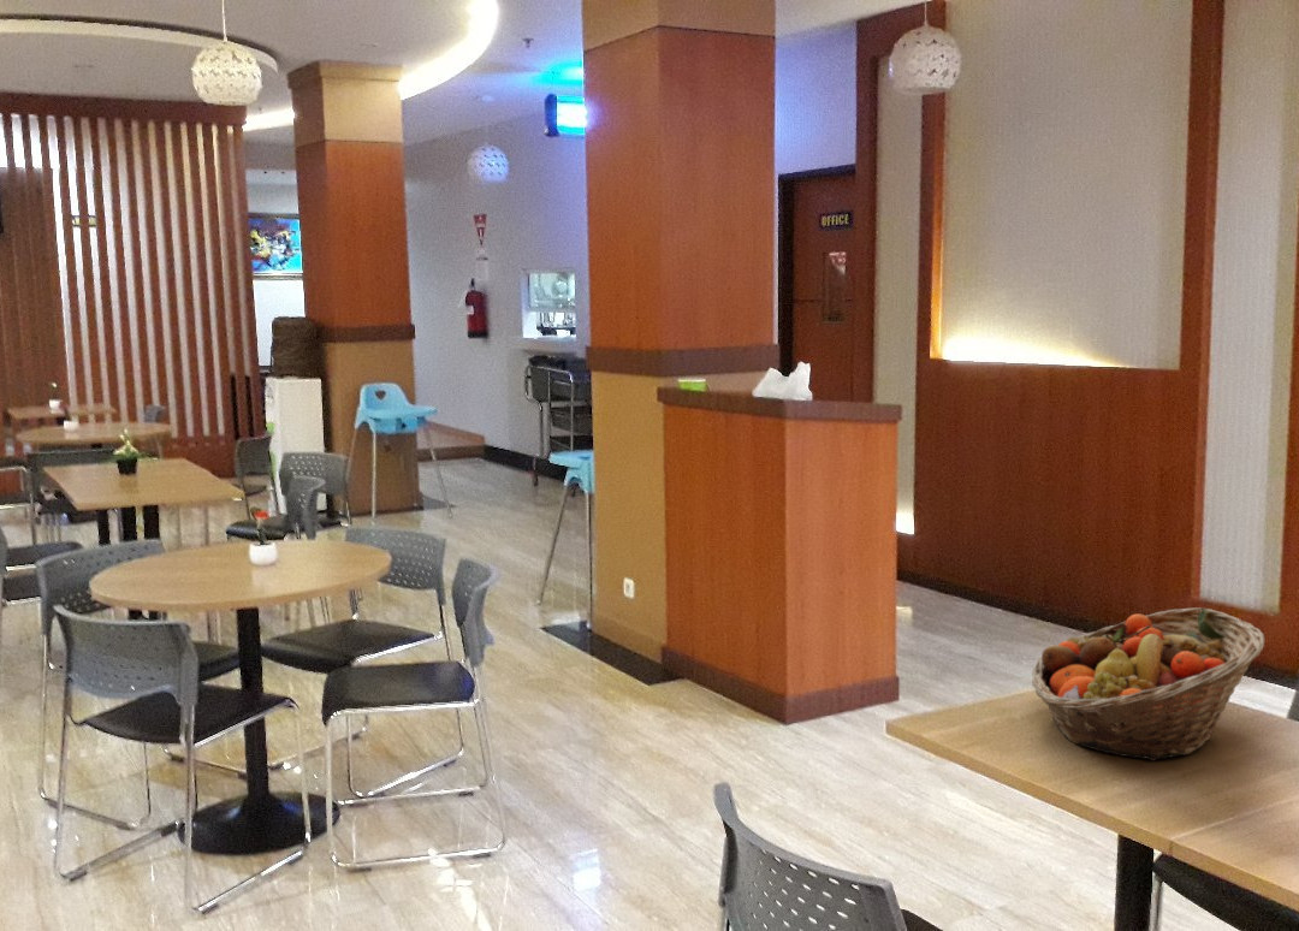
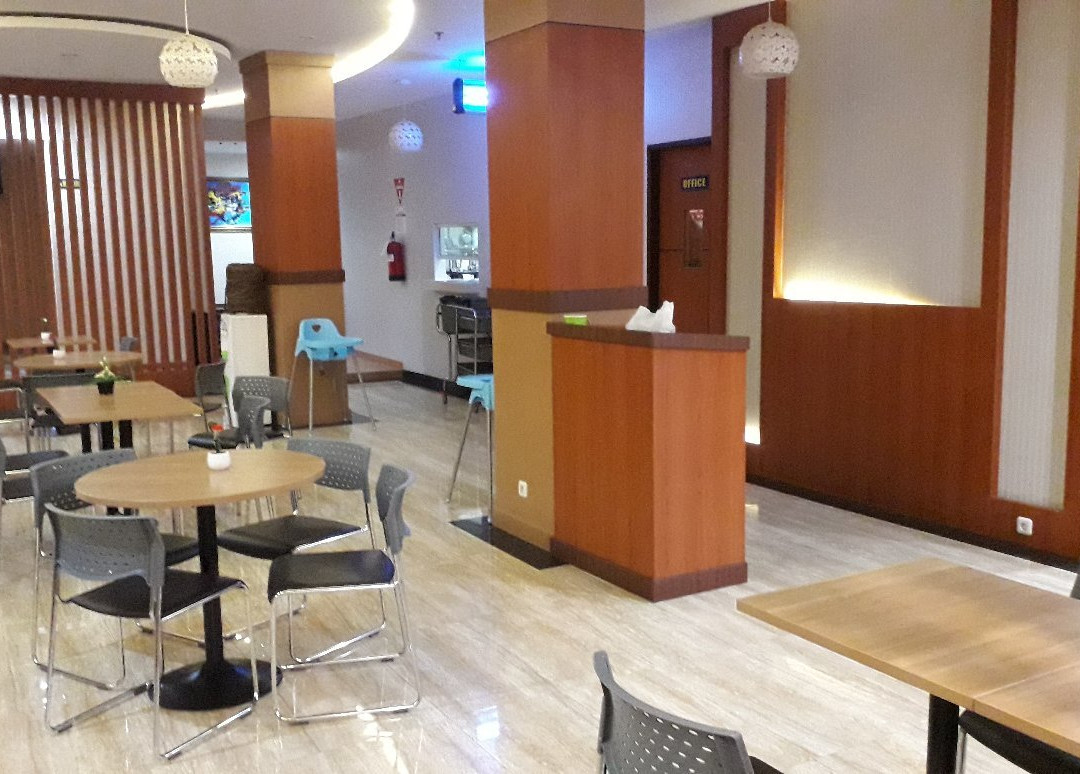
- fruit basket (1141, 675)
